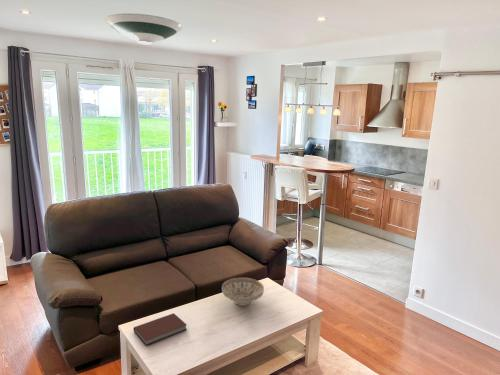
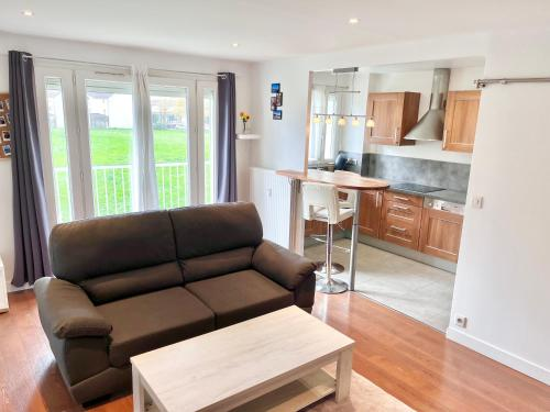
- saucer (144, 33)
- book (160, 328)
- decorative bowl (242, 294)
